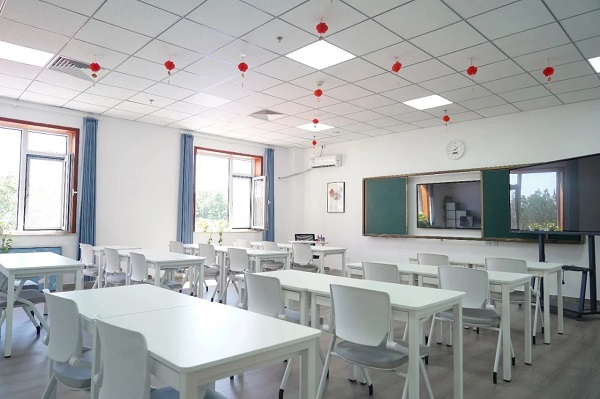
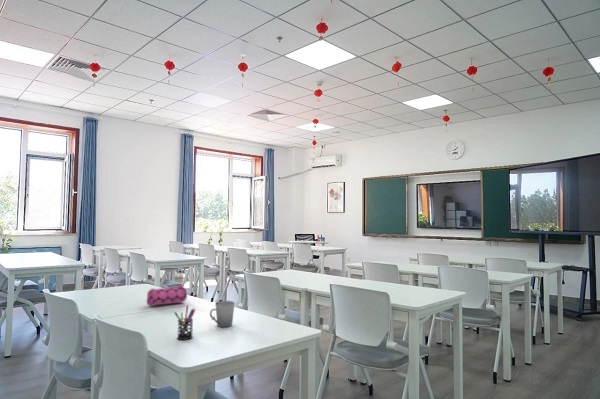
+ pen holder (183, 322)
+ cup (221, 314)
+ pencil case (166, 294)
